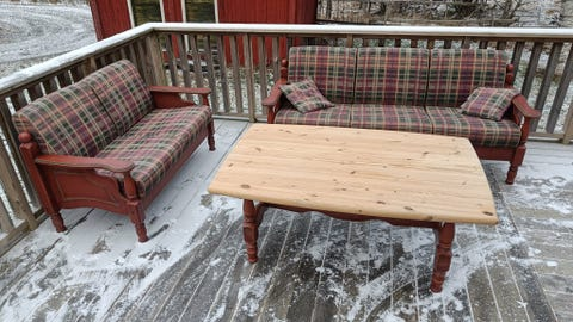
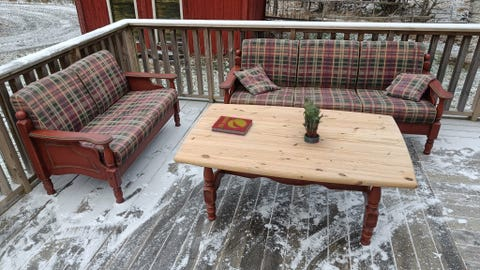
+ potted plant (311, 118)
+ book (232, 125)
